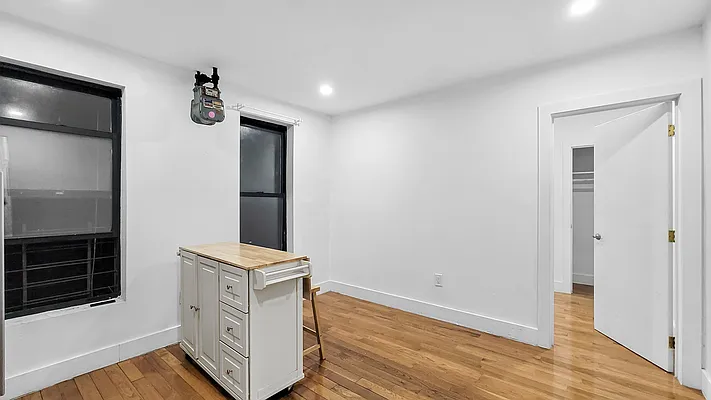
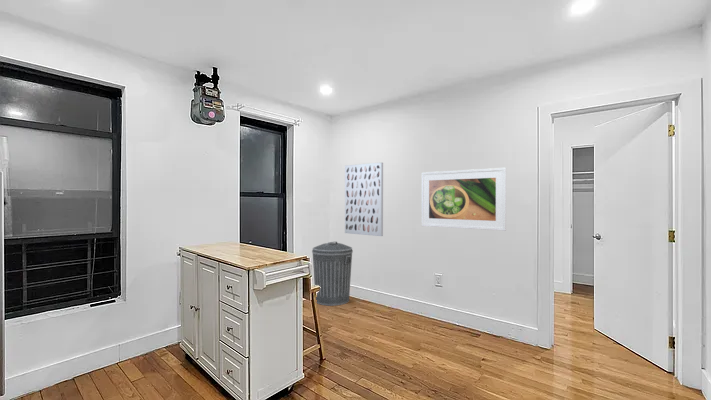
+ wall art (363, 199)
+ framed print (460, 199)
+ trash can (332, 271)
